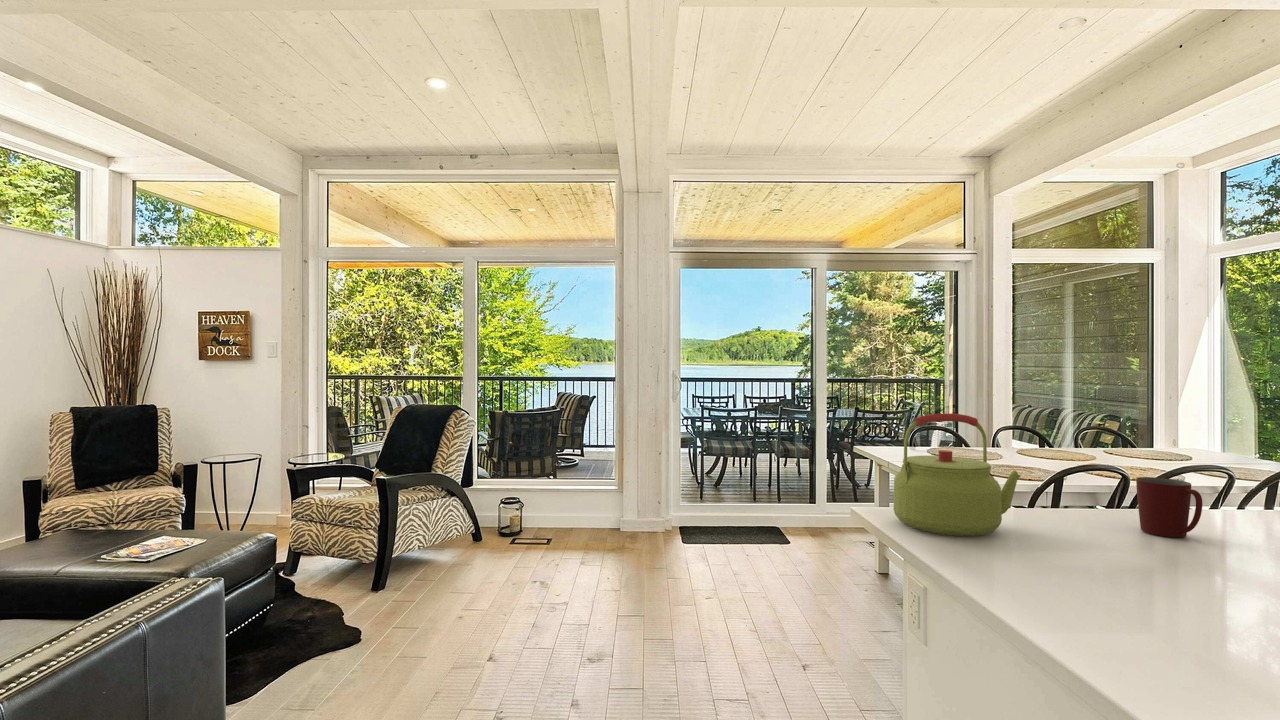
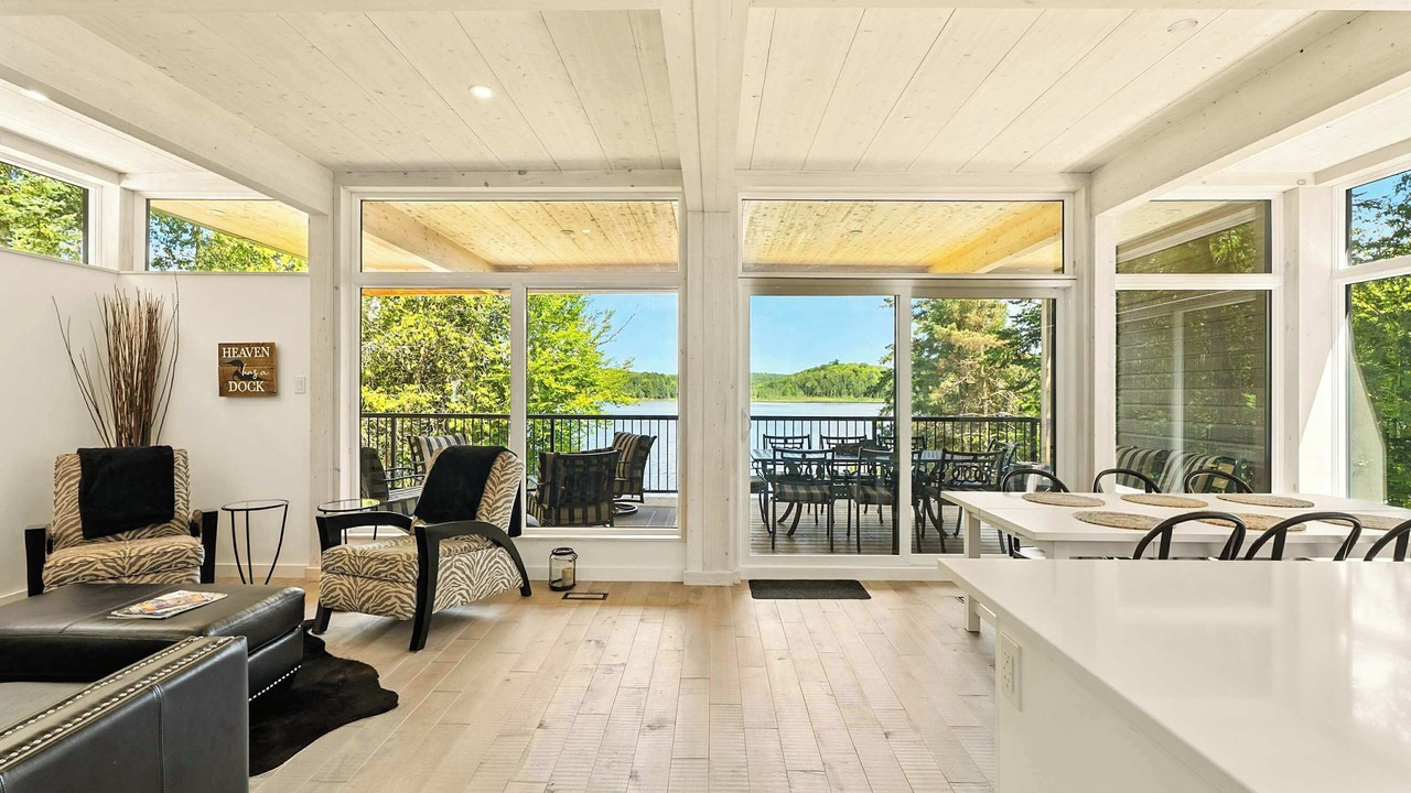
- mug (1170, 508)
- kettle (959, 469)
